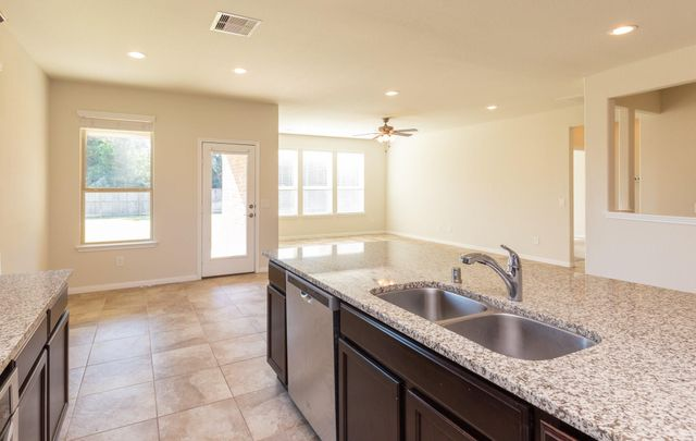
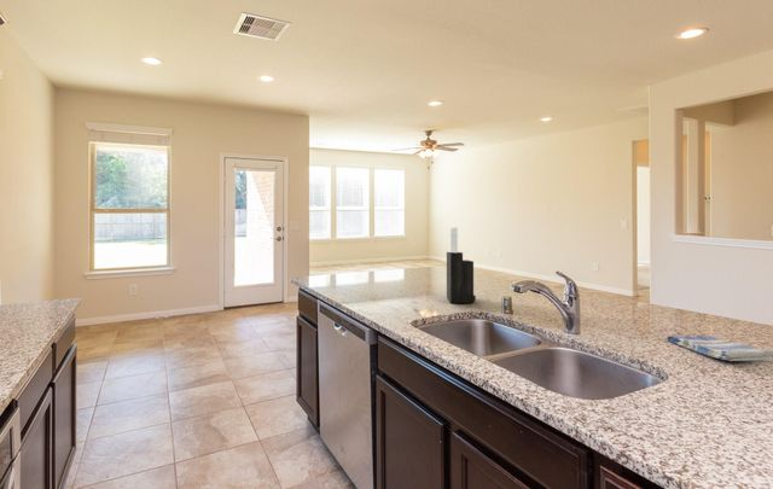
+ knife block (461, 264)
+ dish towel (719, 345)
